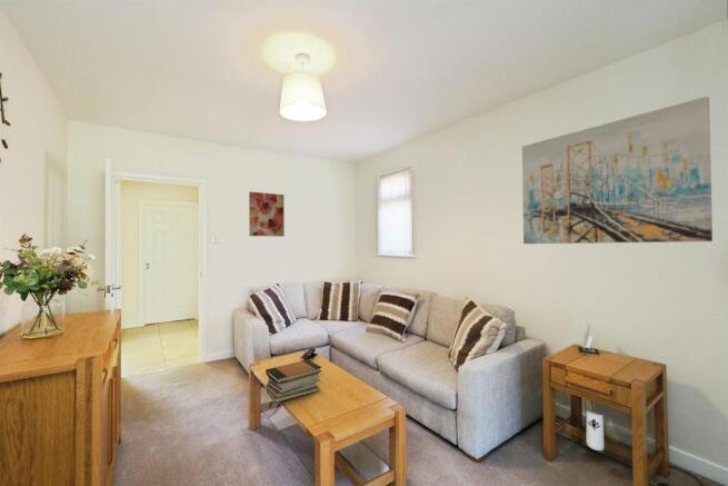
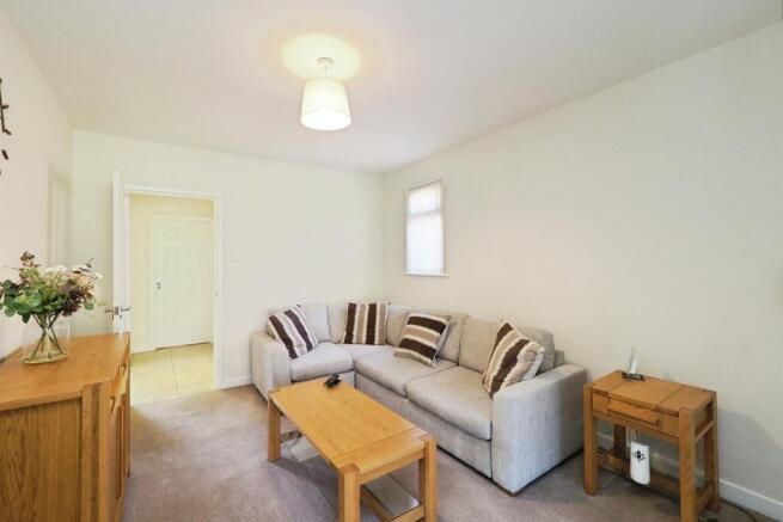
- book stack (293, 379)
- wall art (598, 185)
- wall art (267, 215)
